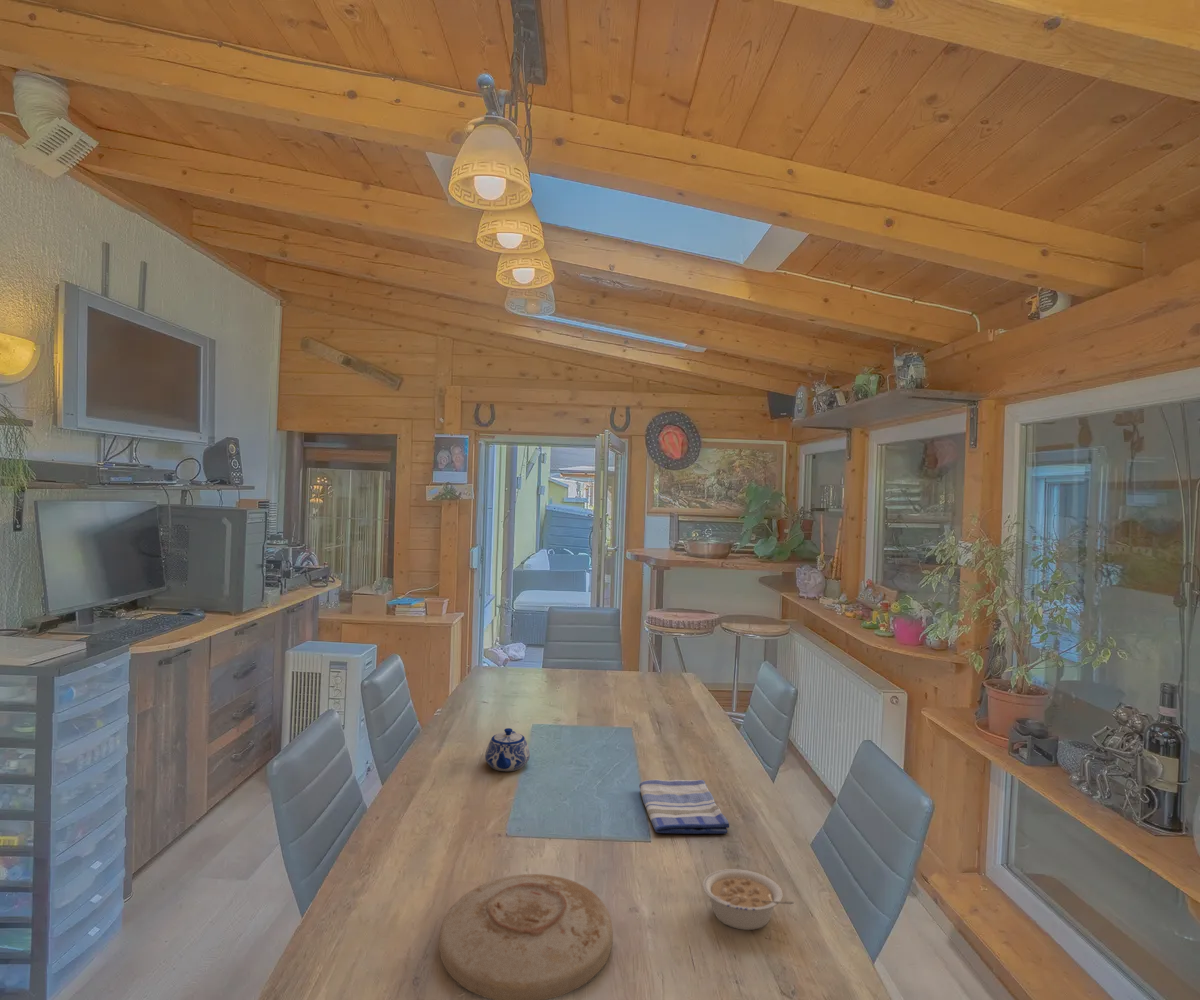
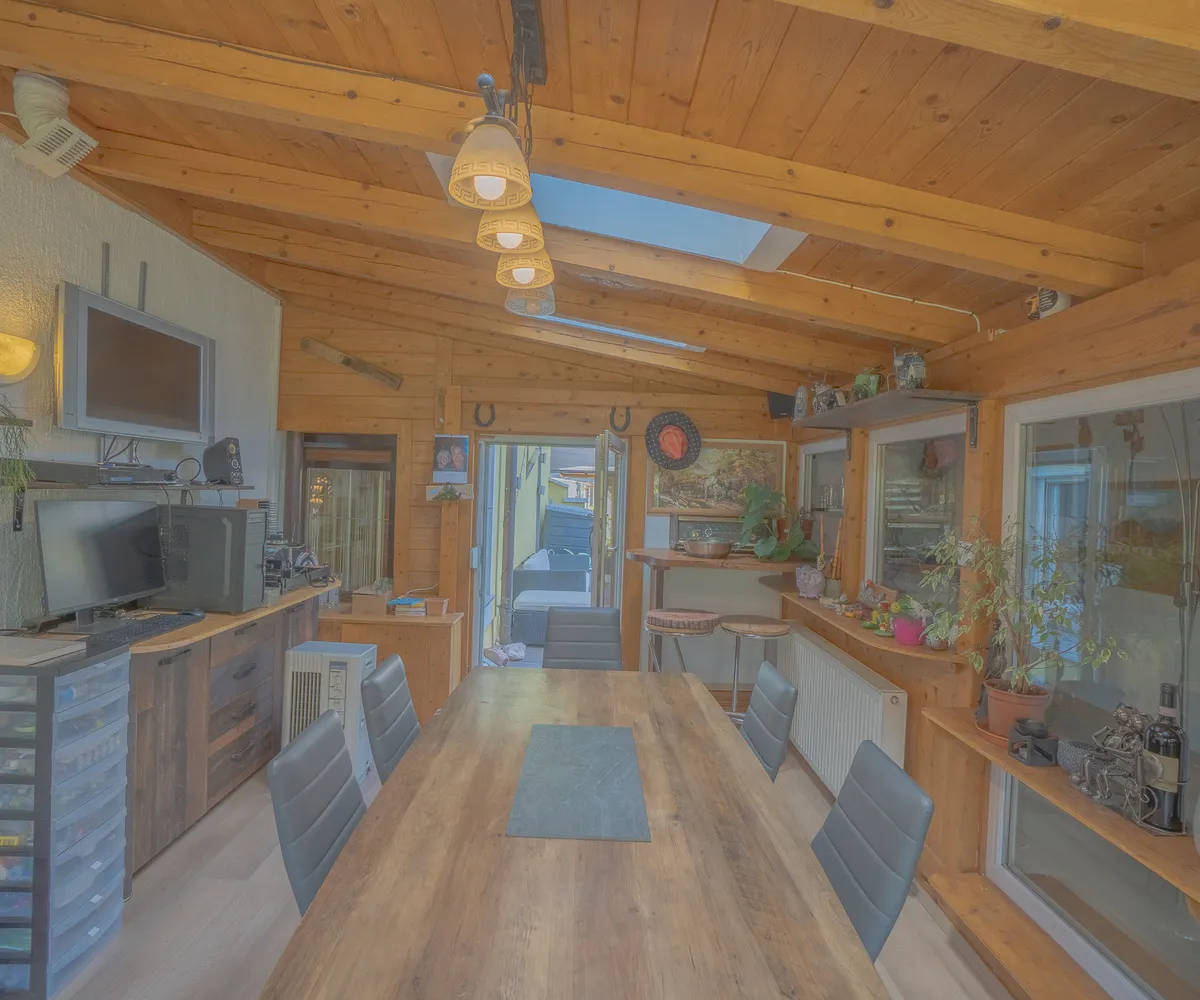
- teapot (507, 748)
- legume (745, 899)
- dish towel (681, 804)
- plate (527, 922)
